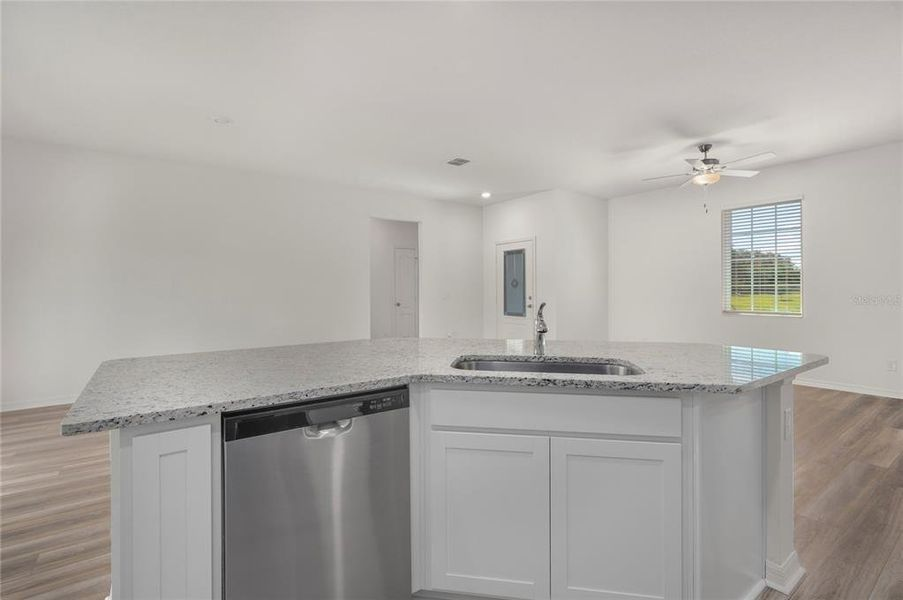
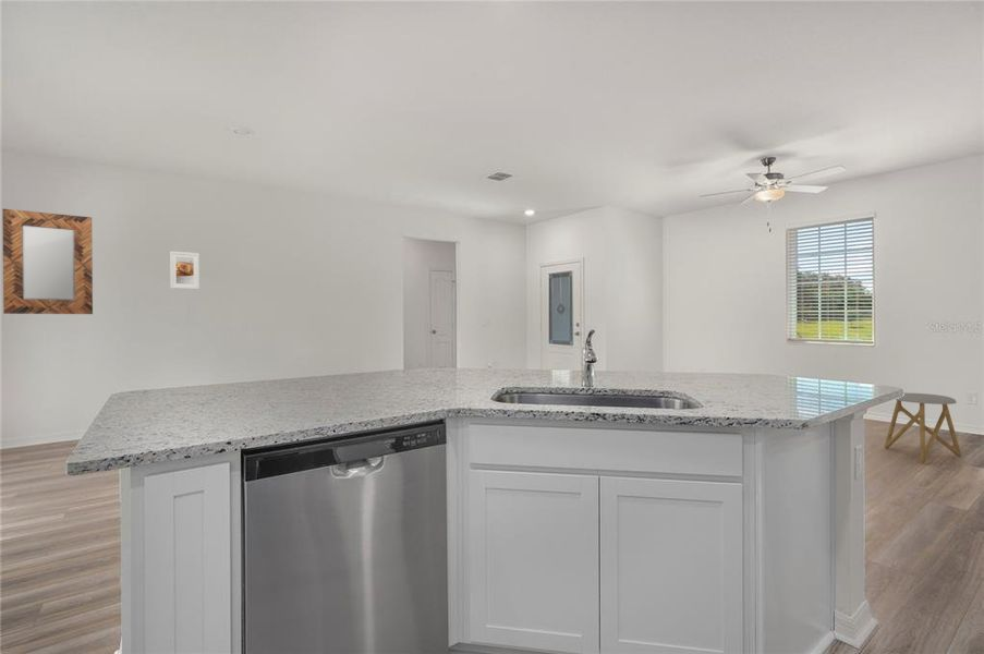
+ stool (918, 423)
+ home mirror (49, 264)
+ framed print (184, 270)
